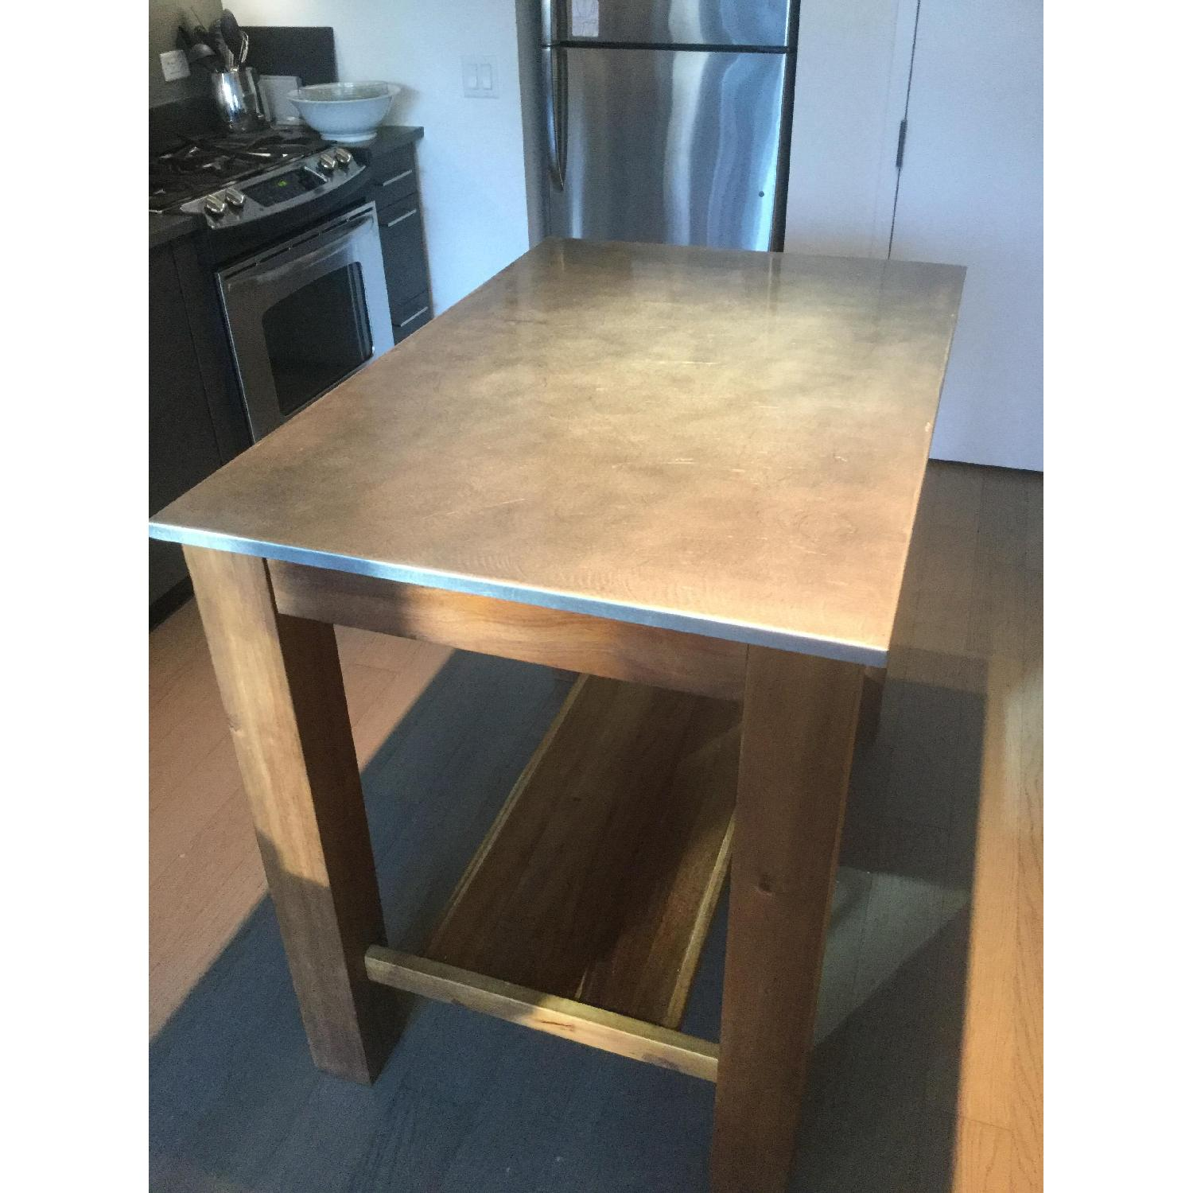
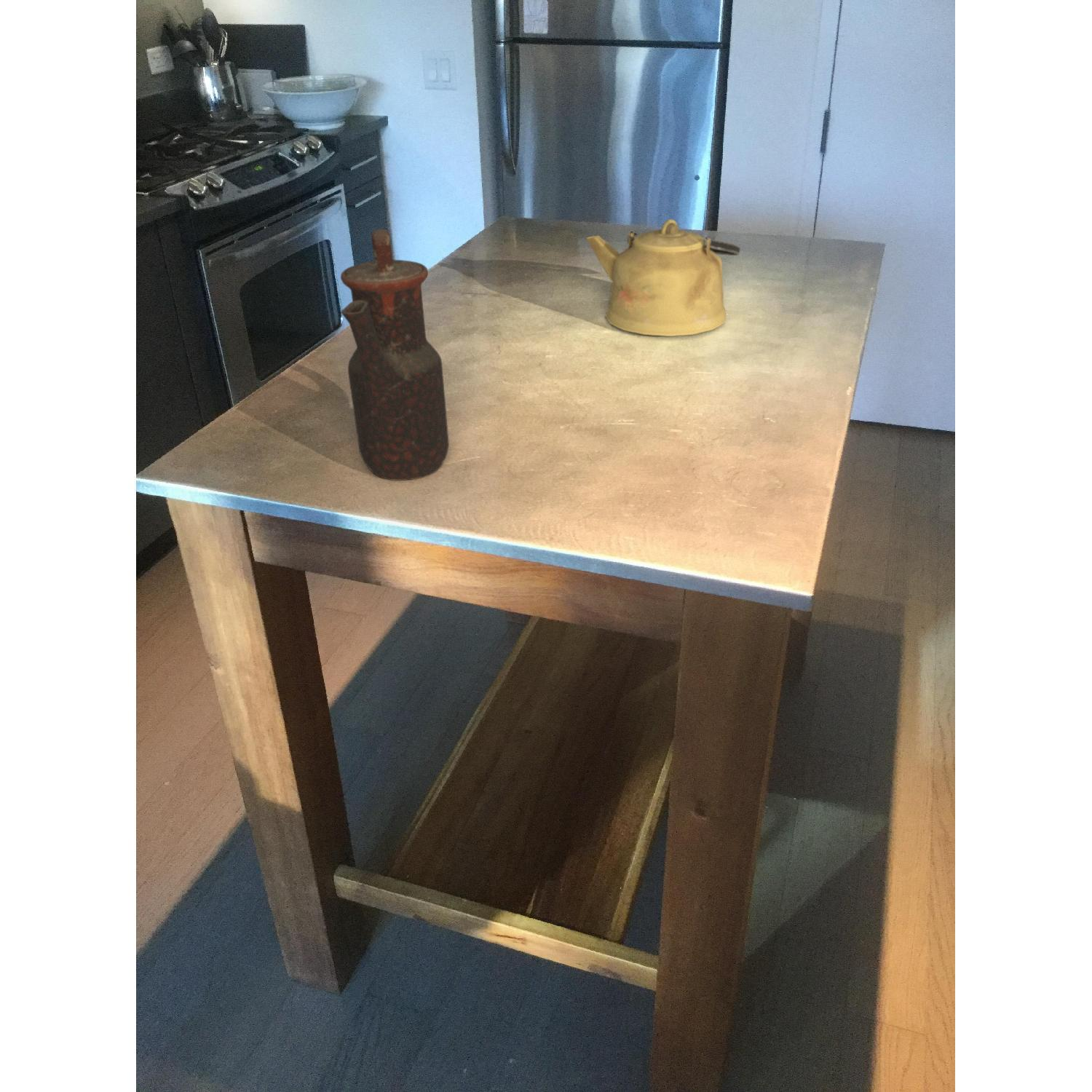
+ kettle (656, 267)
+ teapot (393, 355)
